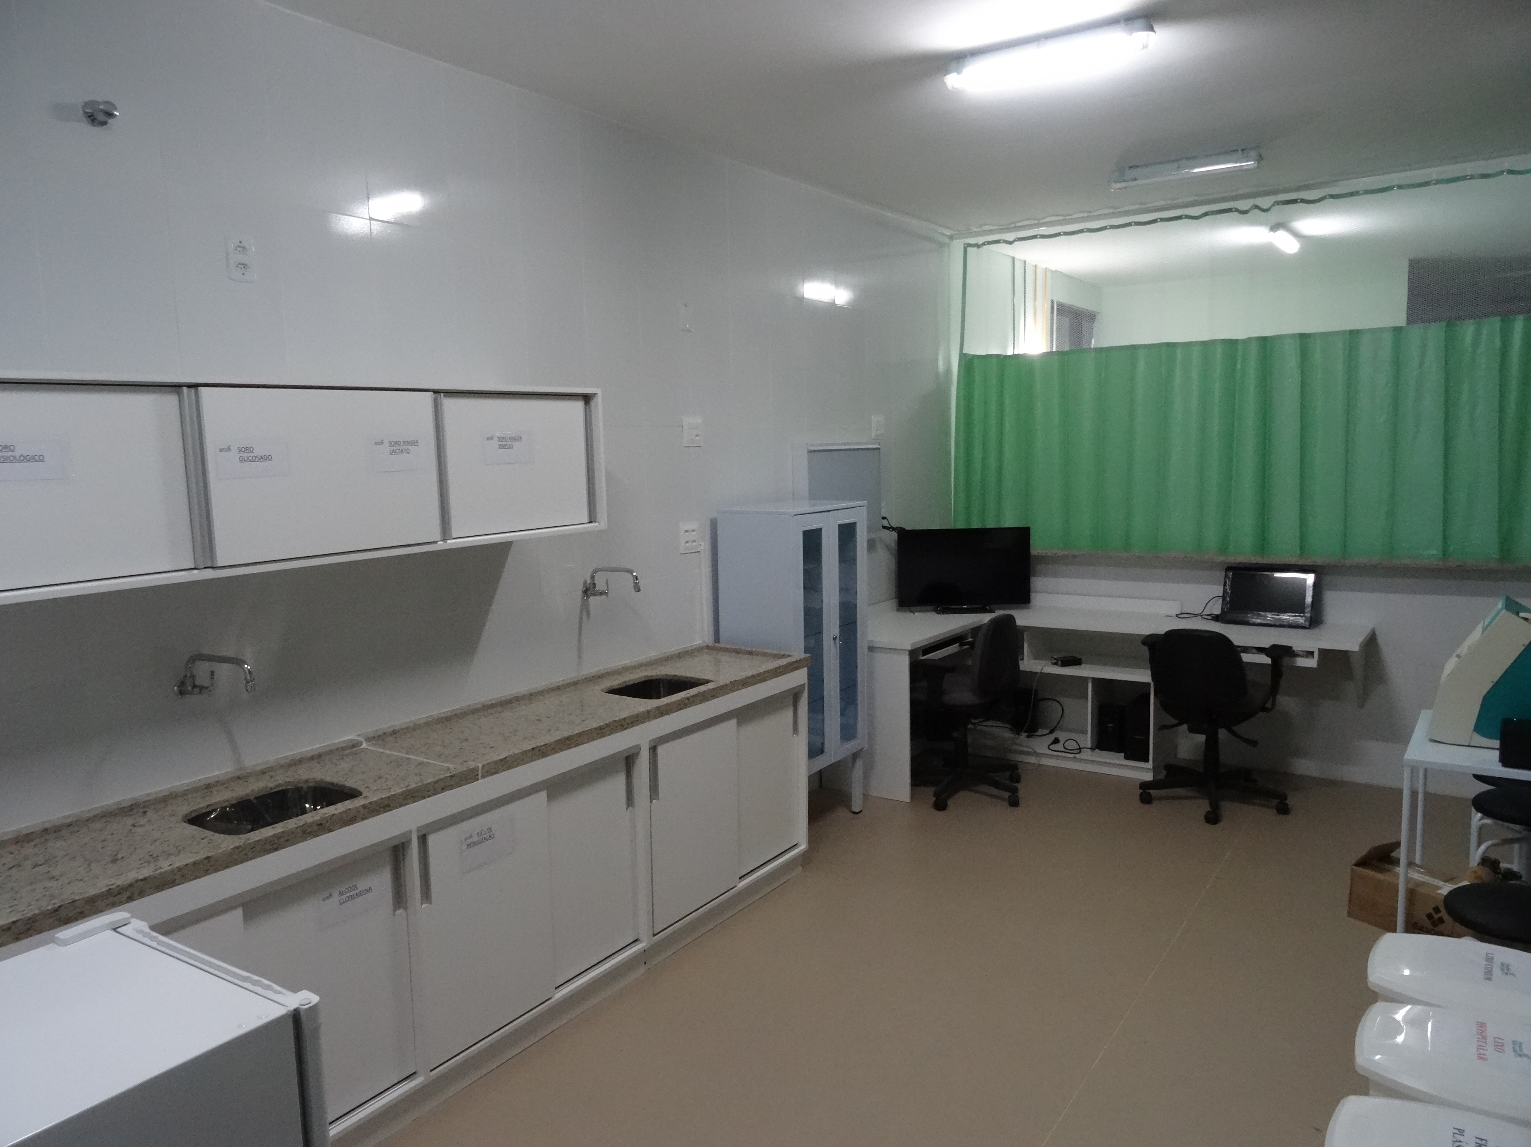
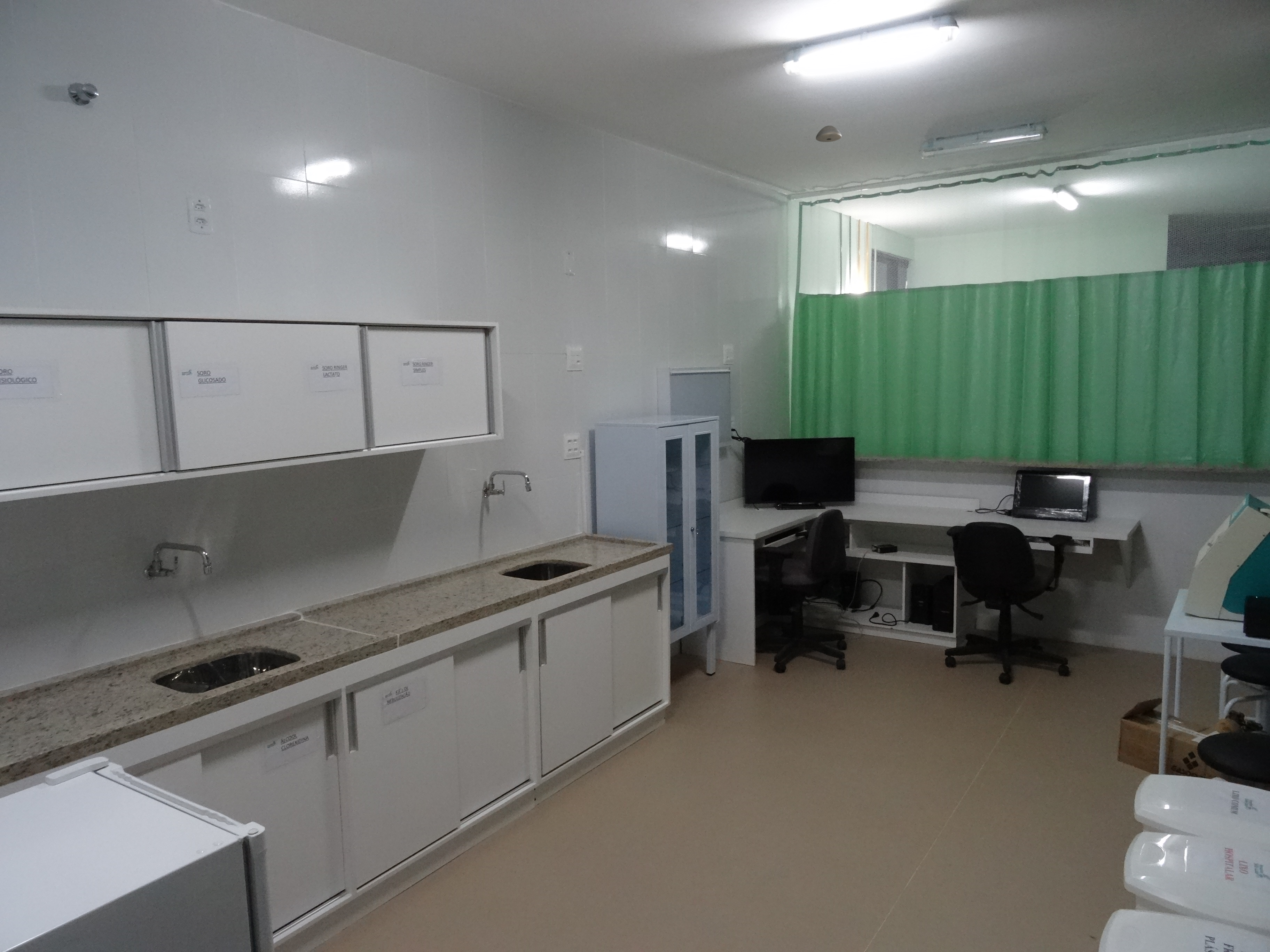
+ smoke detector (829, 133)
